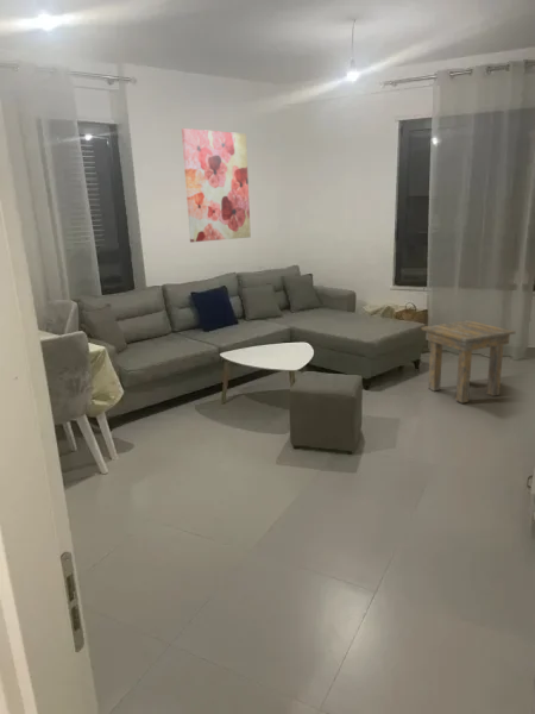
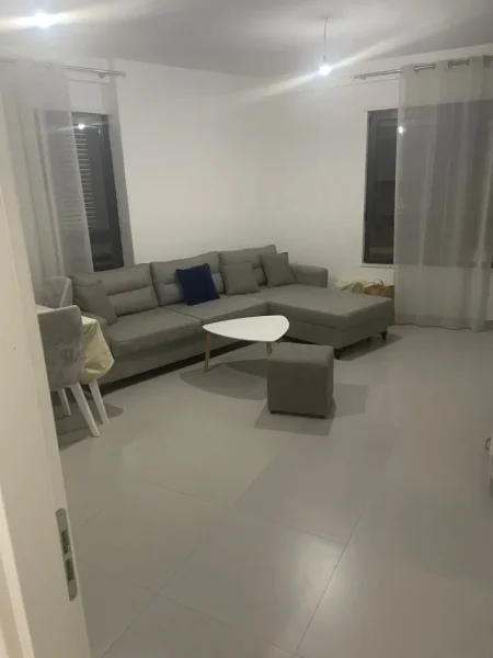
- side table (465, 361)
- wall art (218, 187)
